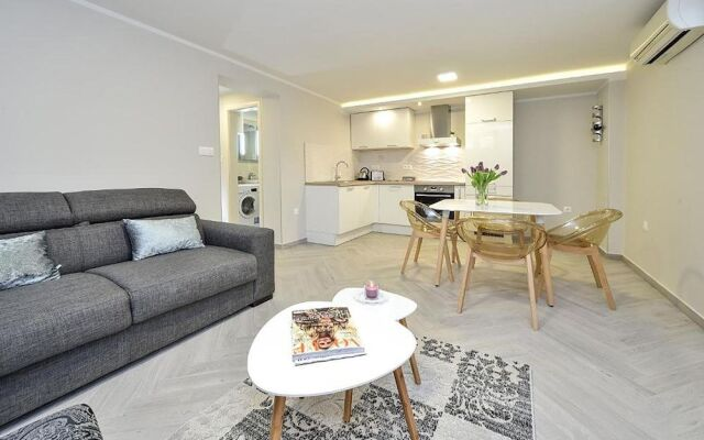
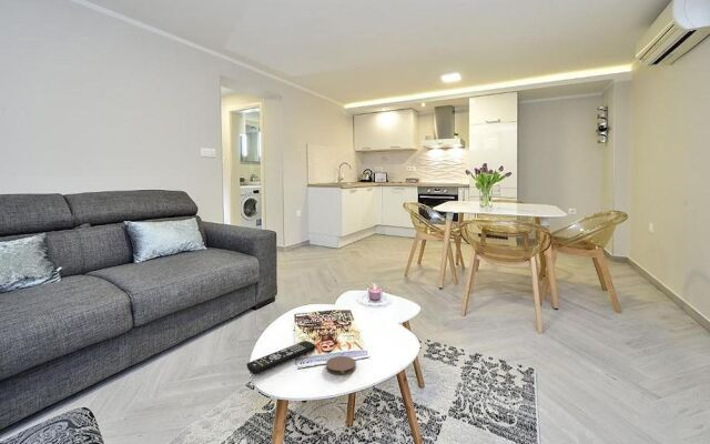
+ remote control (283, 356)
+ coaster (341, 364)
